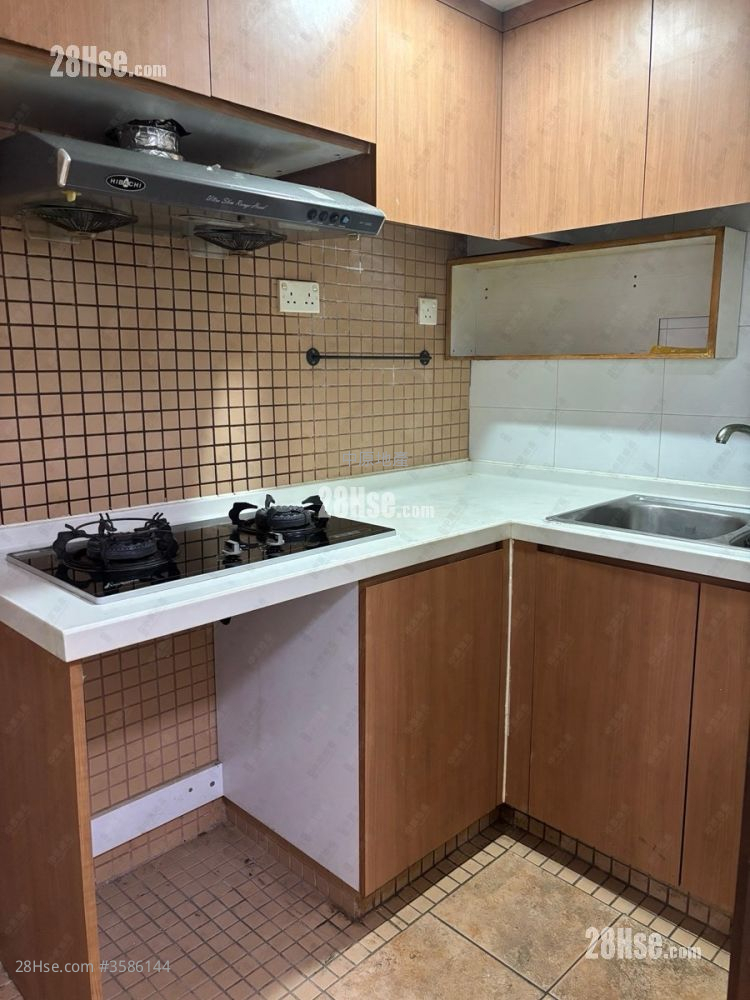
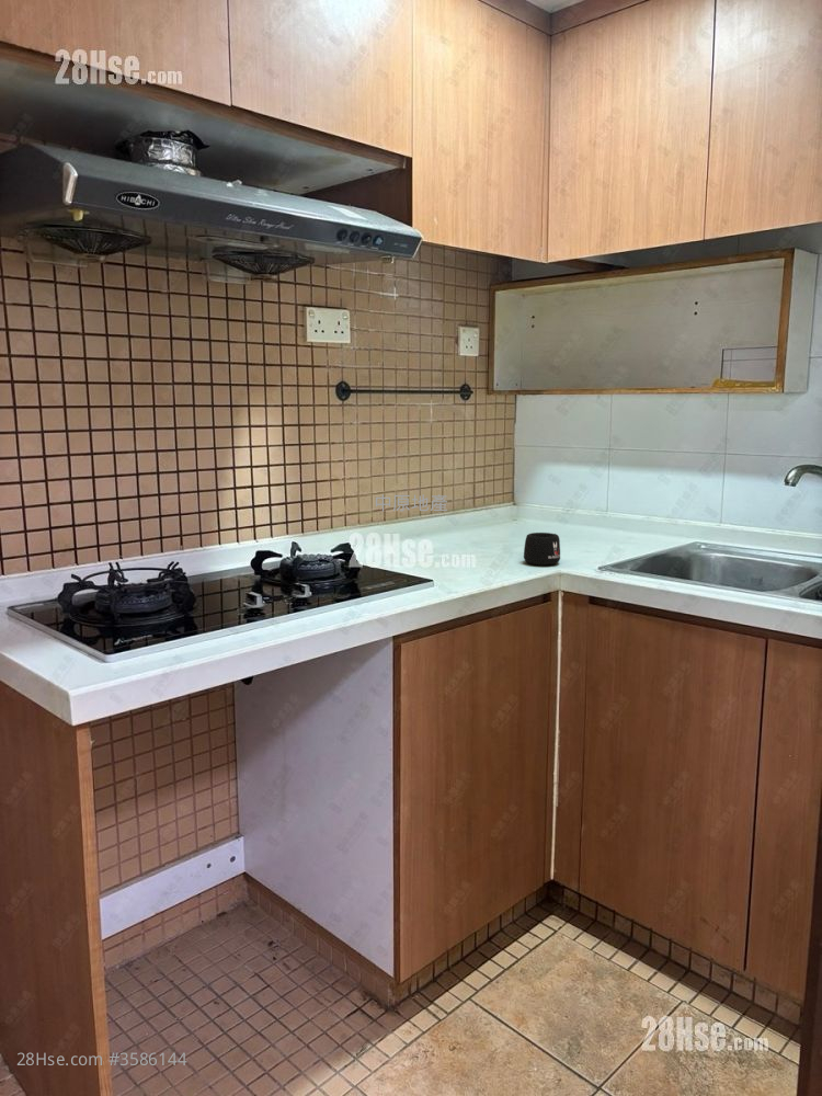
+ mug (545, 547)
